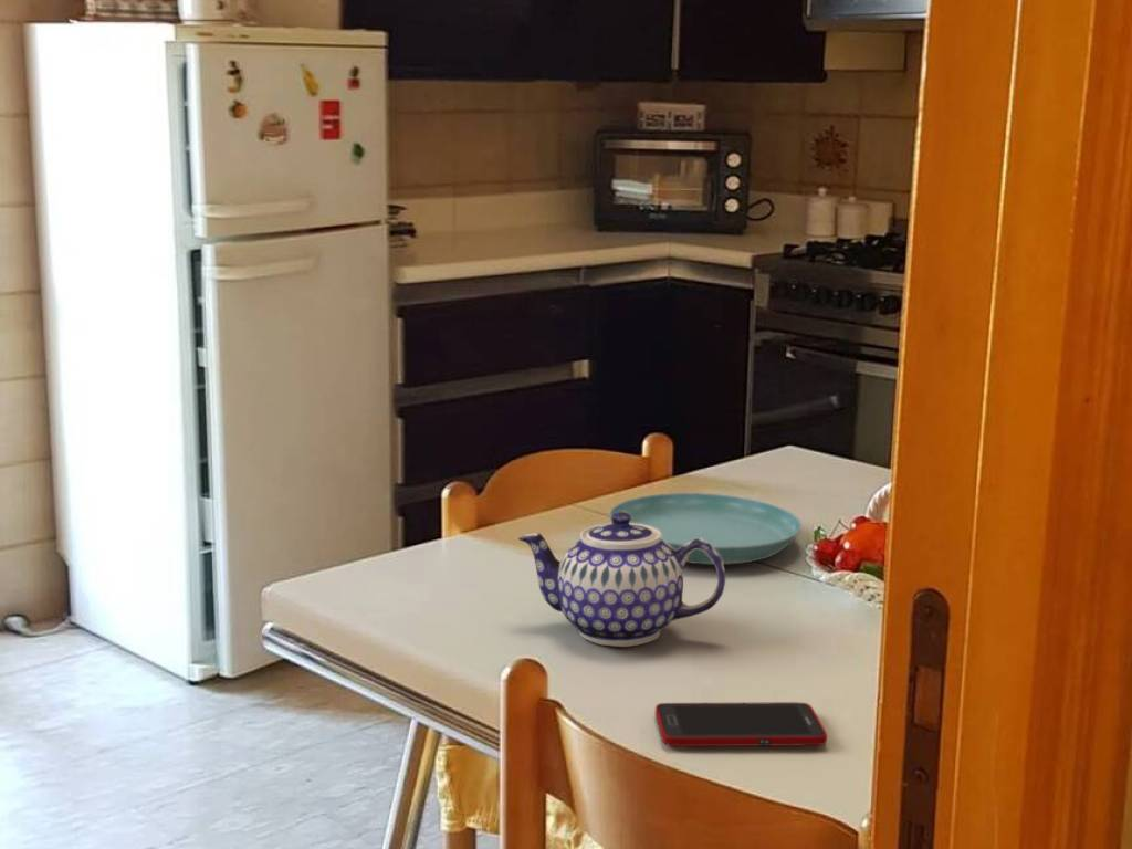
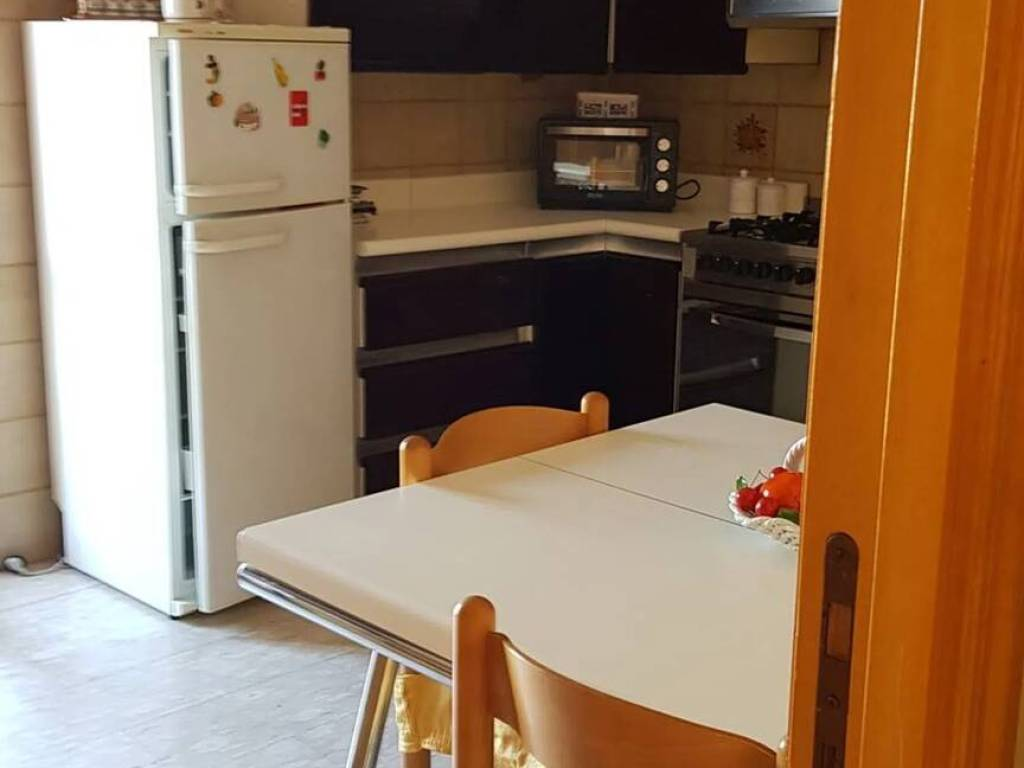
- cell phone (738, 724)
- teapot (620, 572)
- saucer (704, 530)
